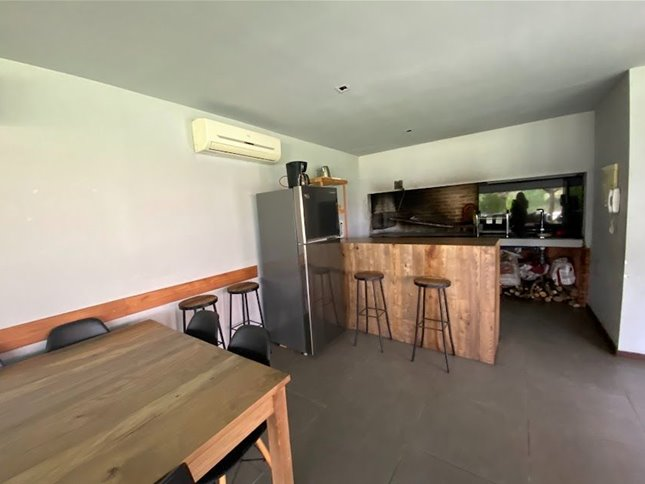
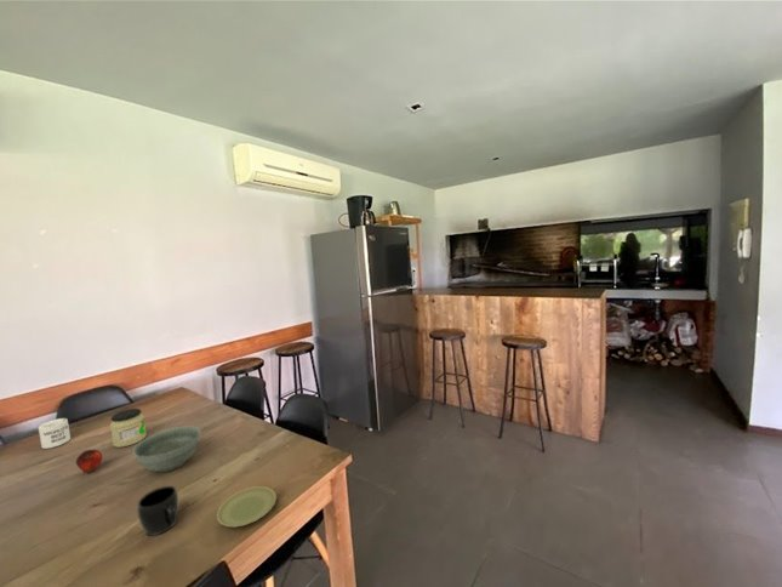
+ plate (247, 507)
+ mug (53, 432)
+ jar (127, 427)
+ mug (160, 512)
+ bowl (170, 452)
+ apple (89, 461)
